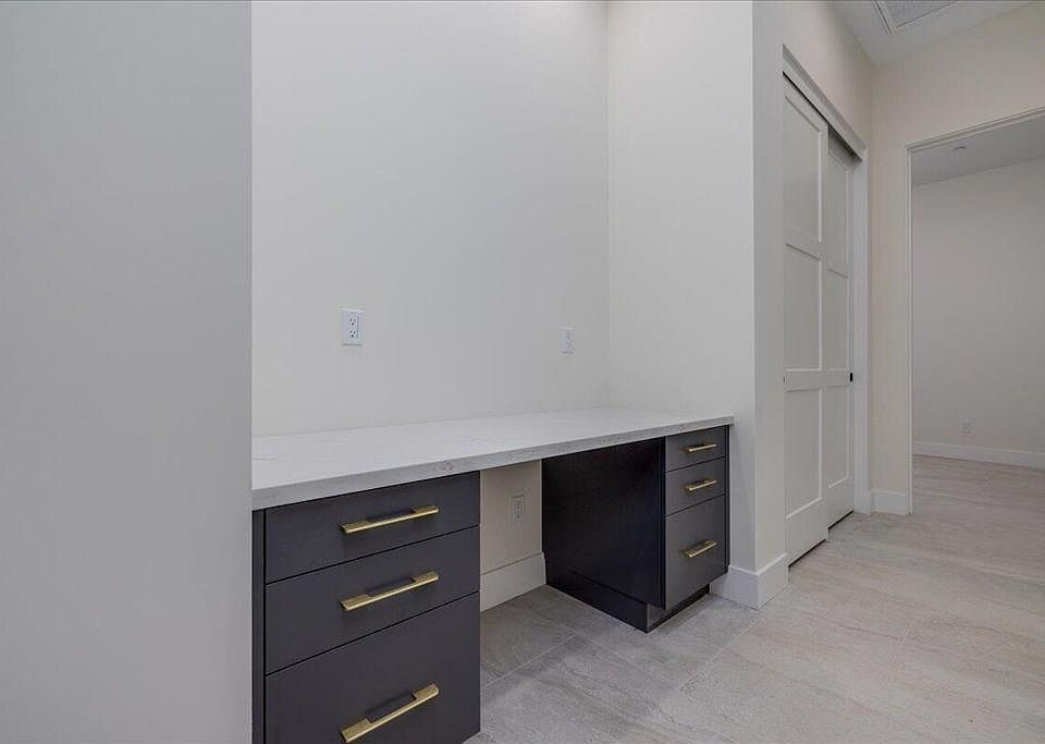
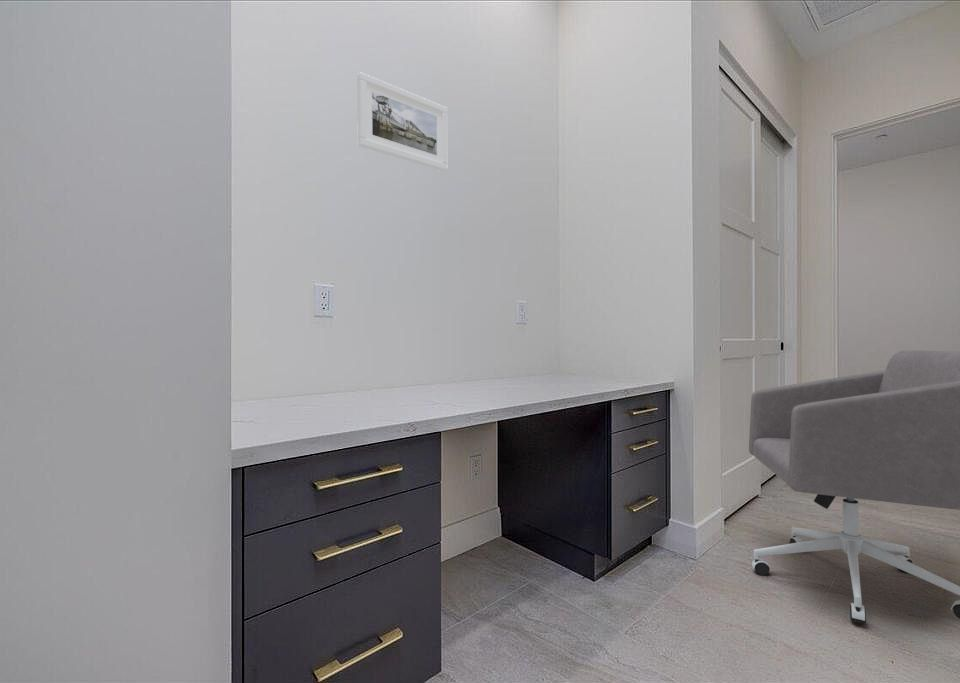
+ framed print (405, 125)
+ office chair (853, 467)
